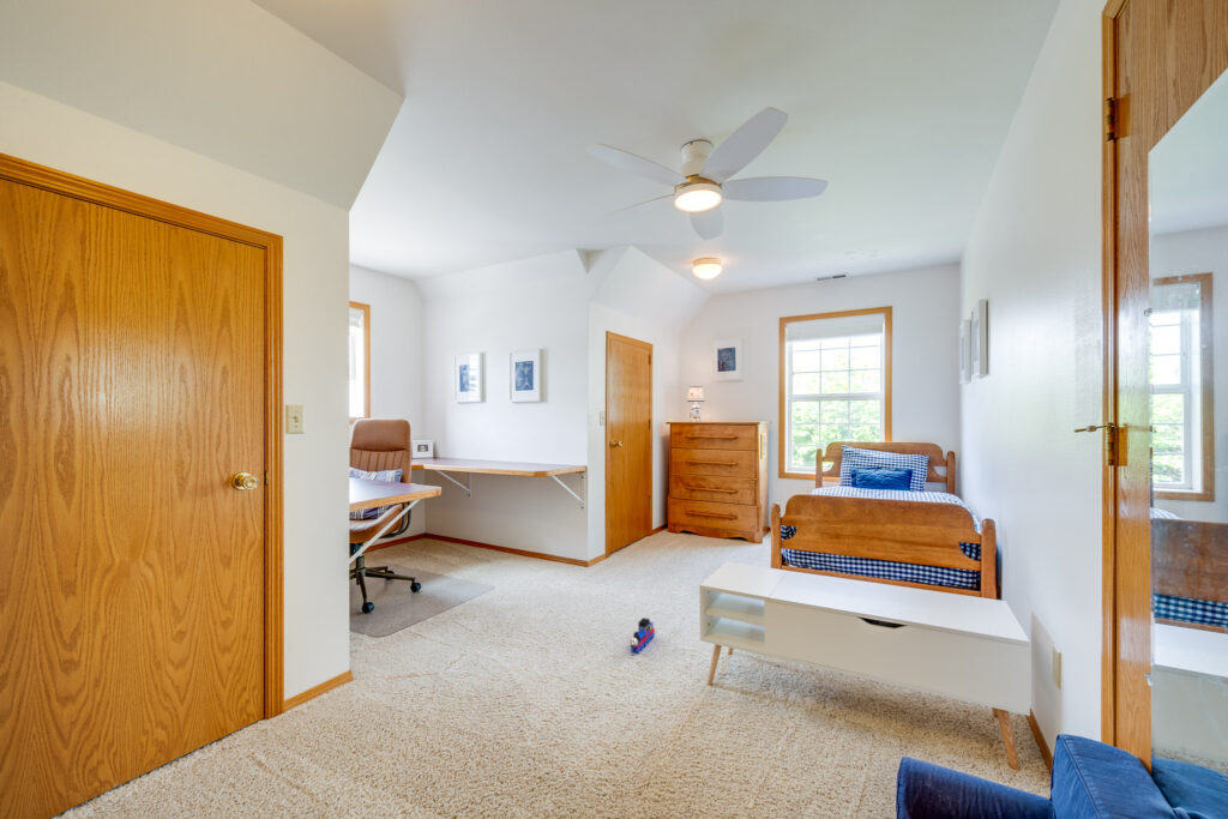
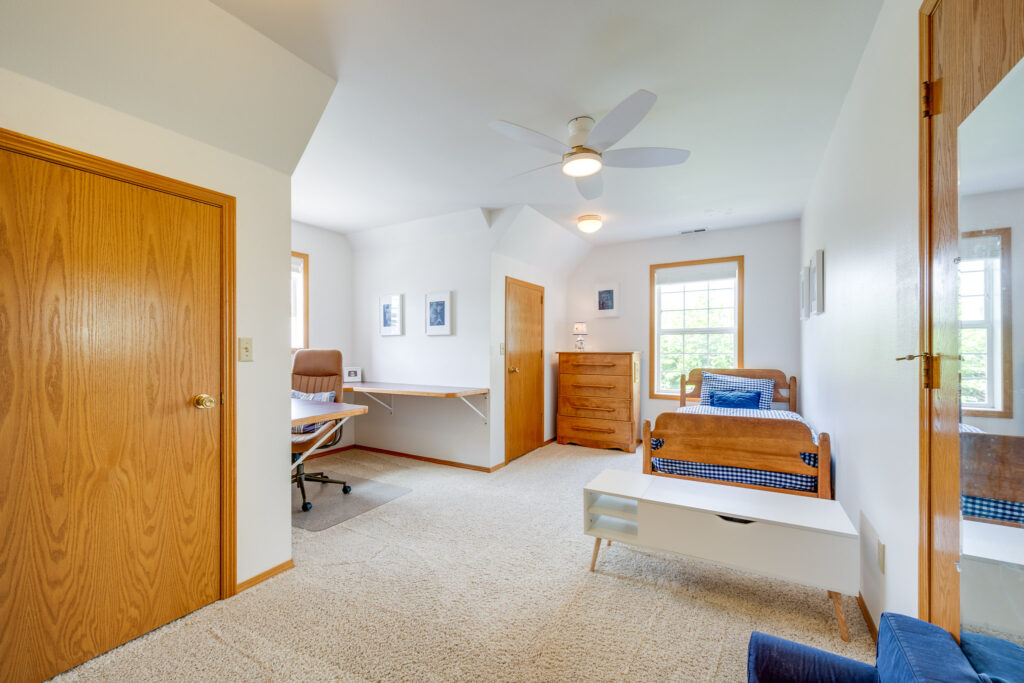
- toy train (642, 633)
